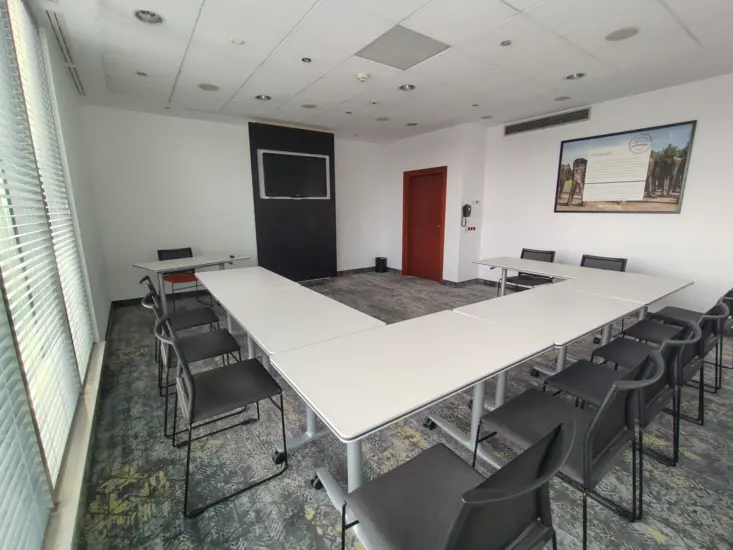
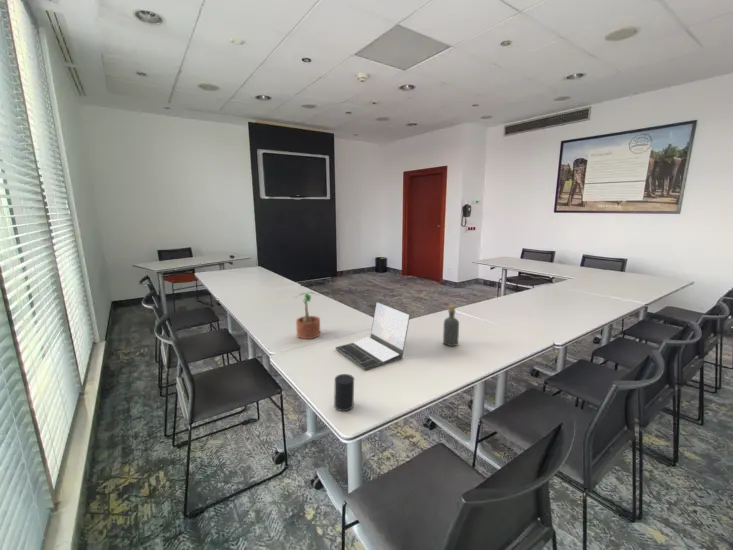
+ bottle (451, 324)
+ laptop (371, 332)
+ cup (344, 392)
+ potted plant (307, 314)
